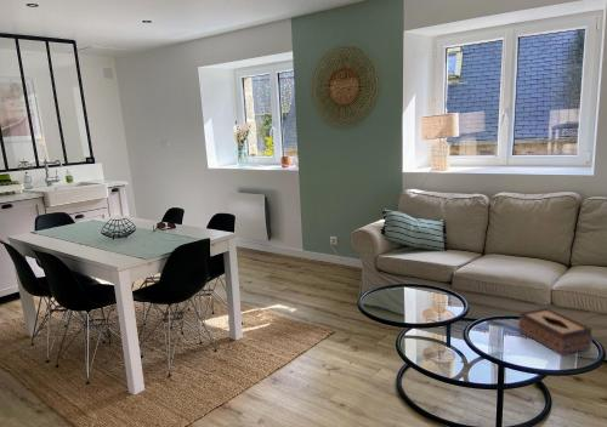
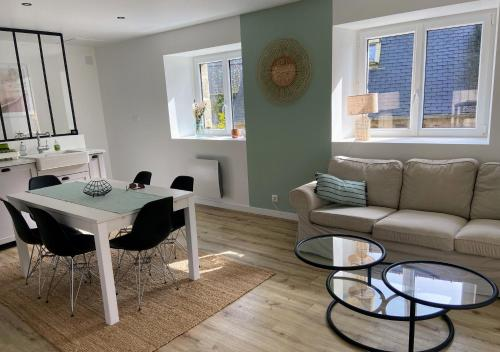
- tissue box (554, 330)
